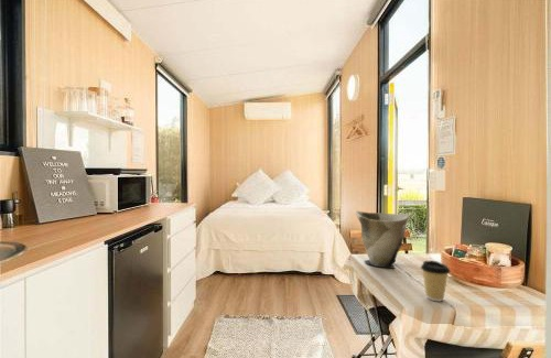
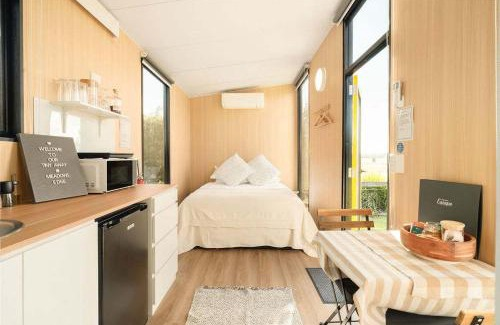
- coffee cup (434, 281)
- vase (381, 237)
